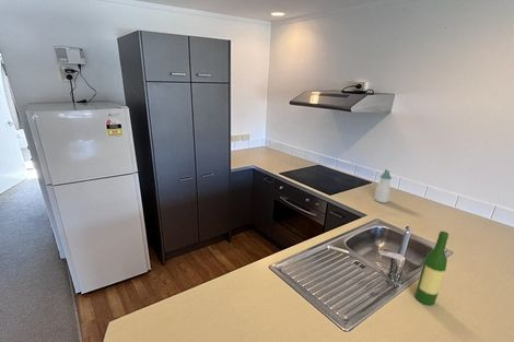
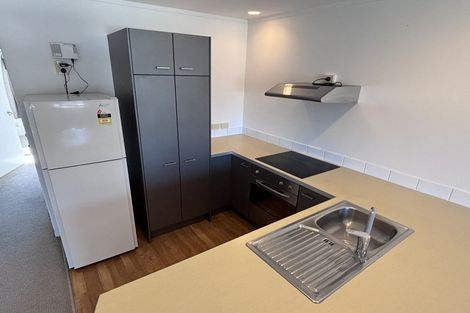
- wine bottle (434, 267)
- soap bottle (384, 186)
